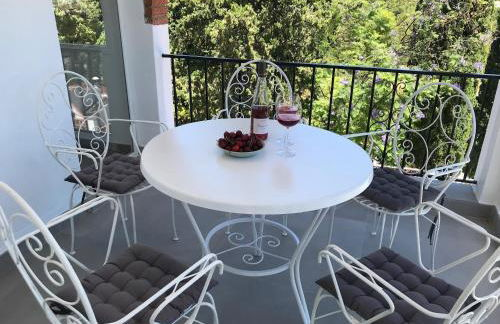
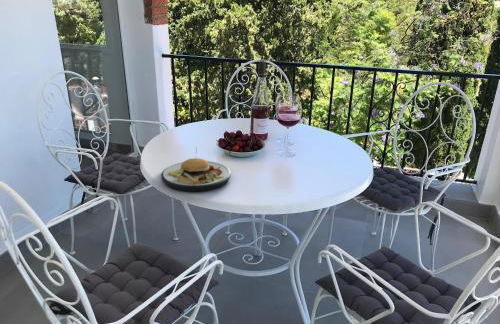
+ plate (195, 160)
